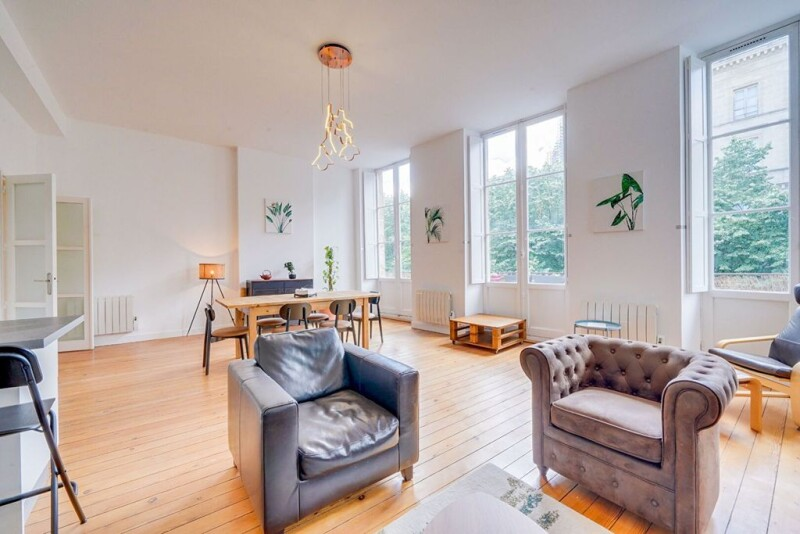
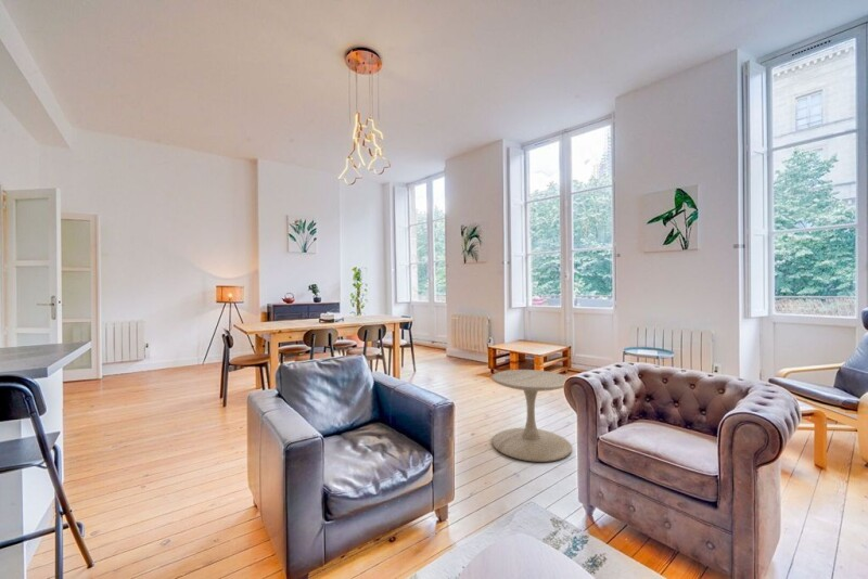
+ side table (531, 411)
